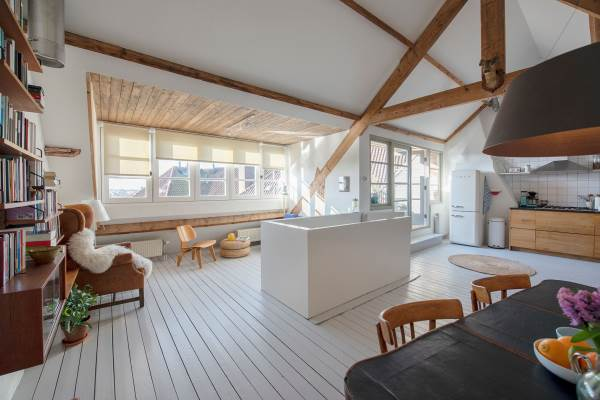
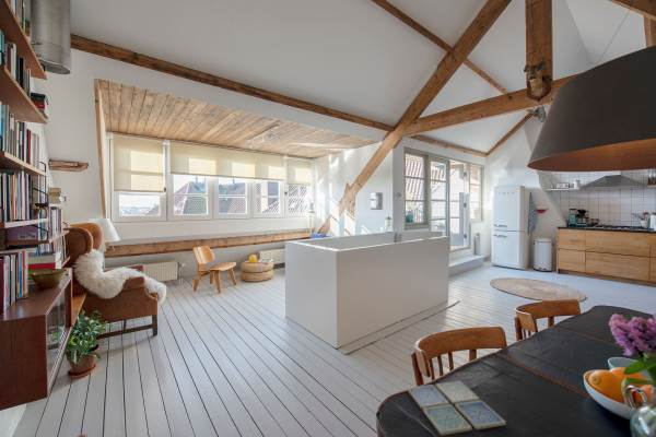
+ drink coaster (450, 404)
